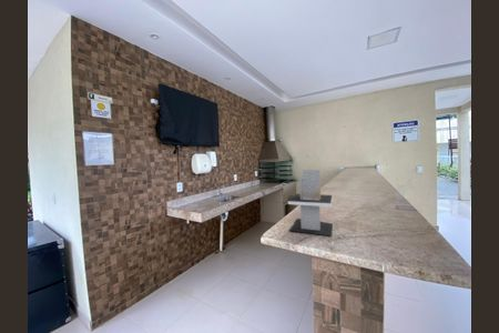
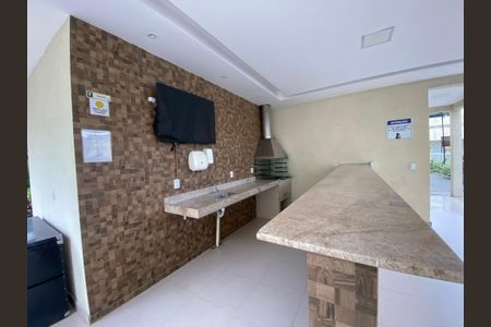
- napkin holder (310, 198)
